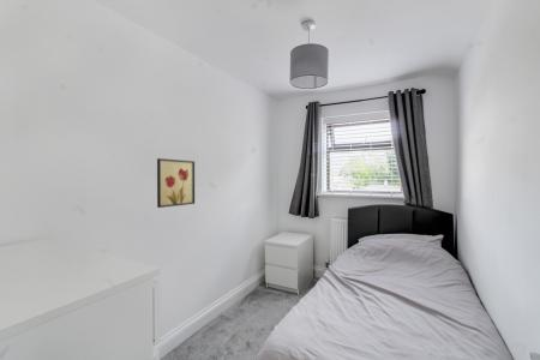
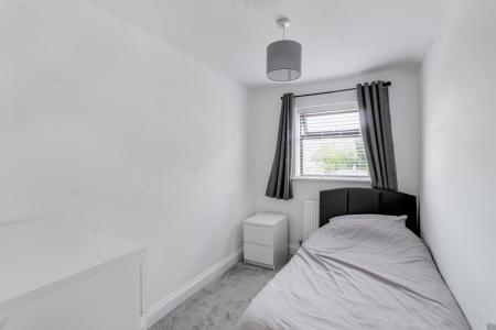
- wall art (176, 182)
